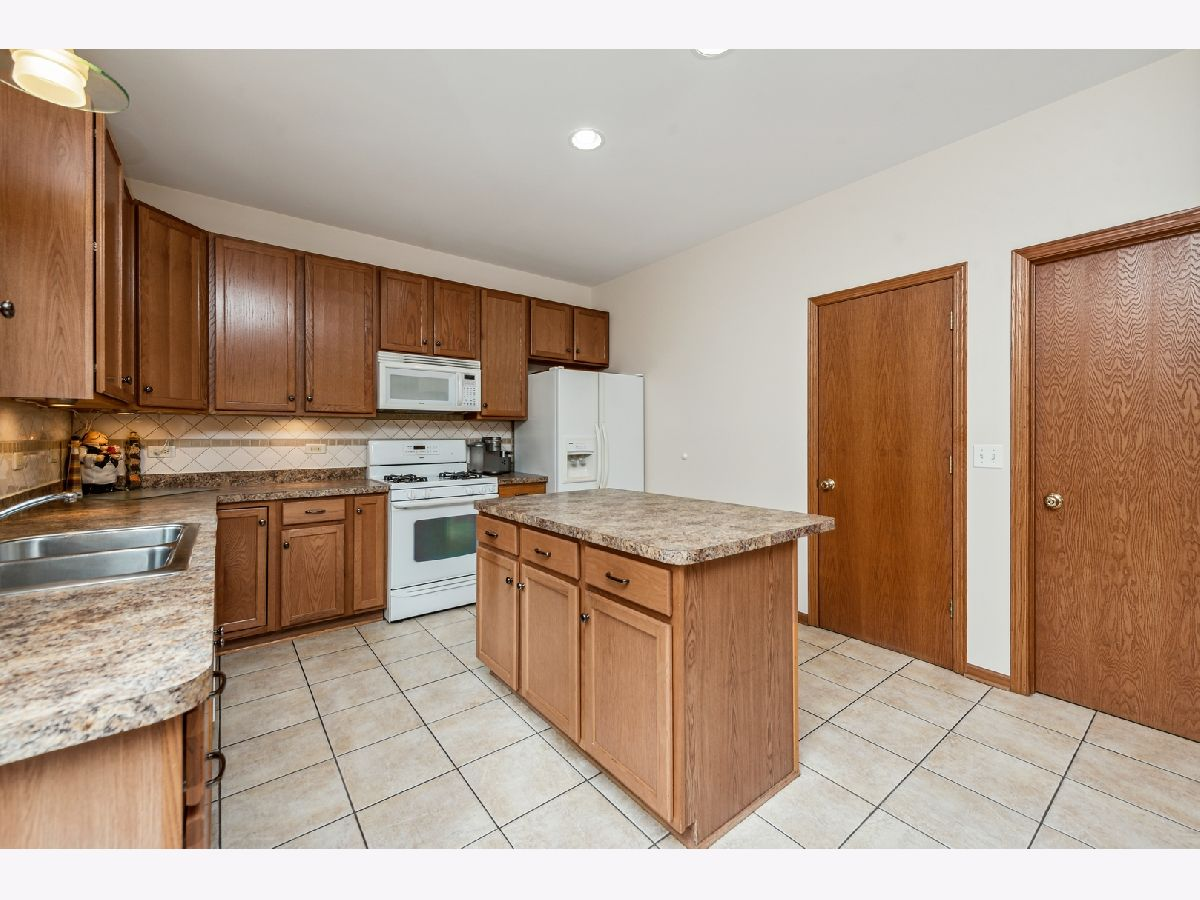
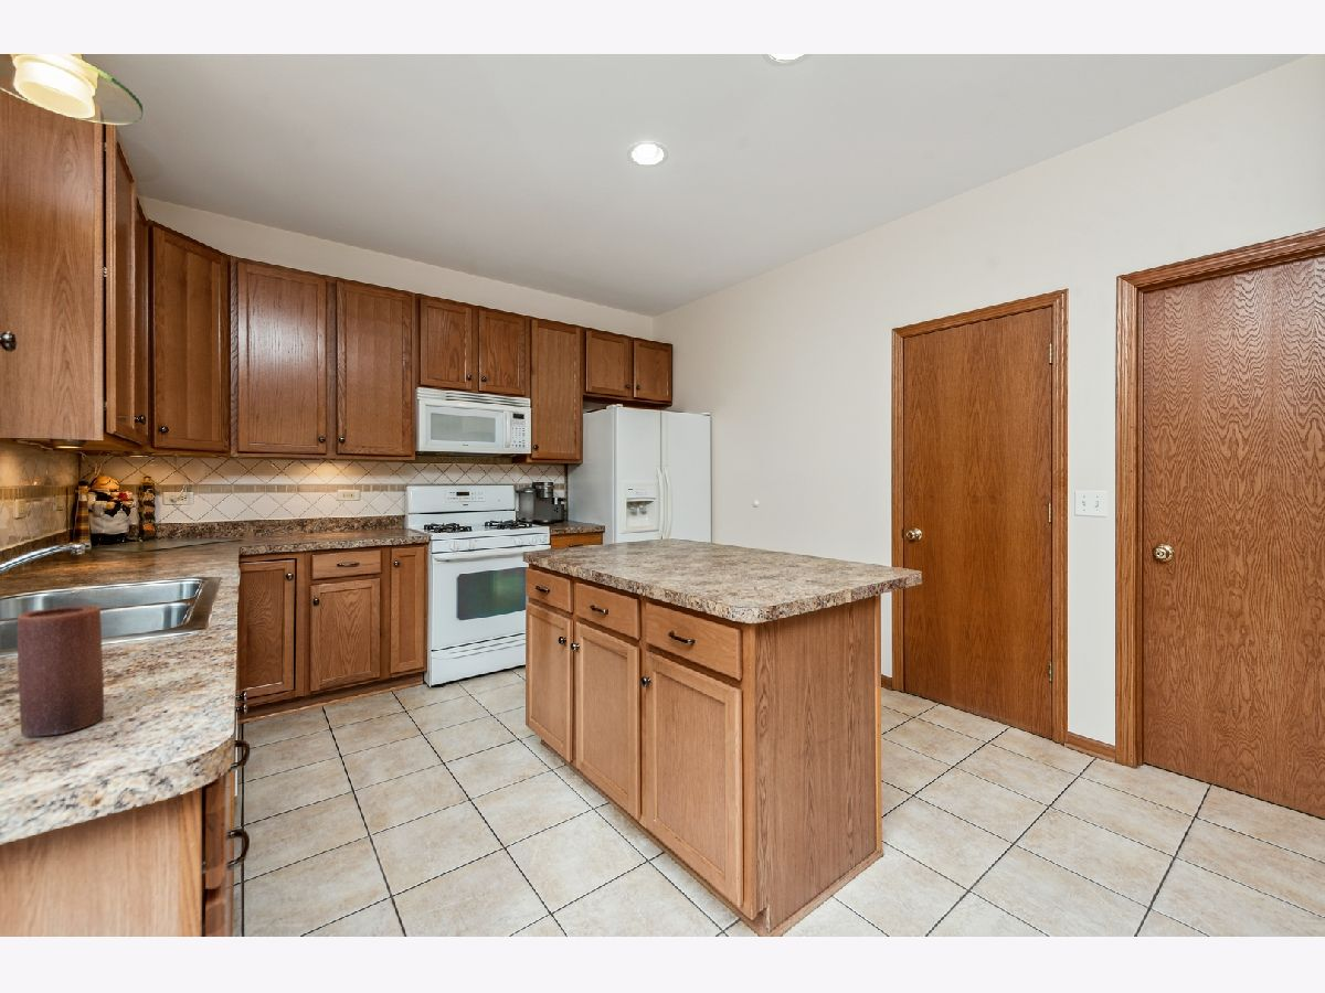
+ candle (62, 666)
